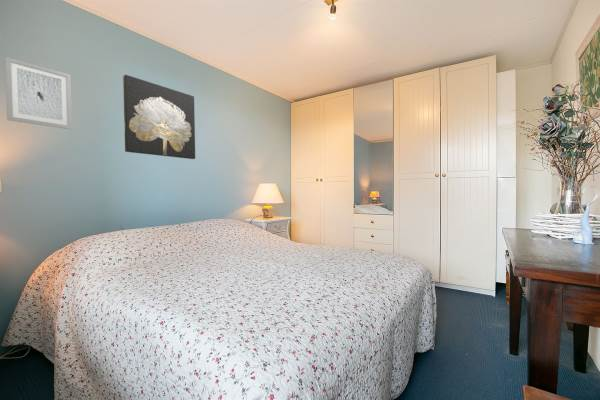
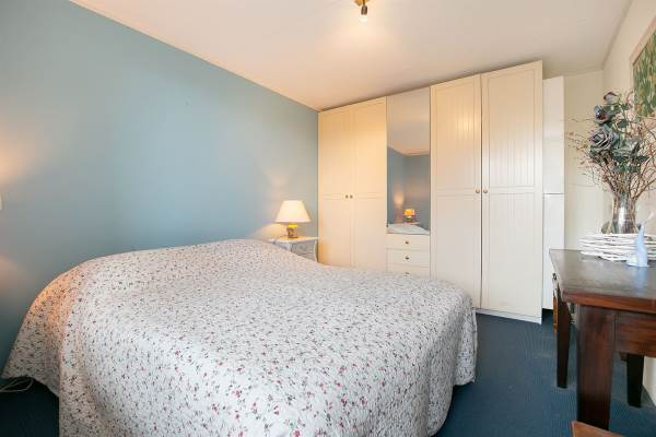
- wall art (40, 95)
- wall art (162, 121)
